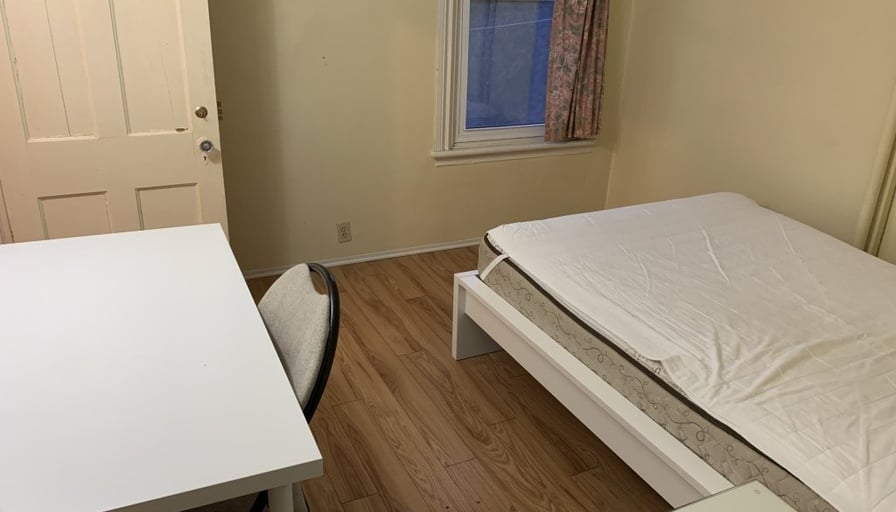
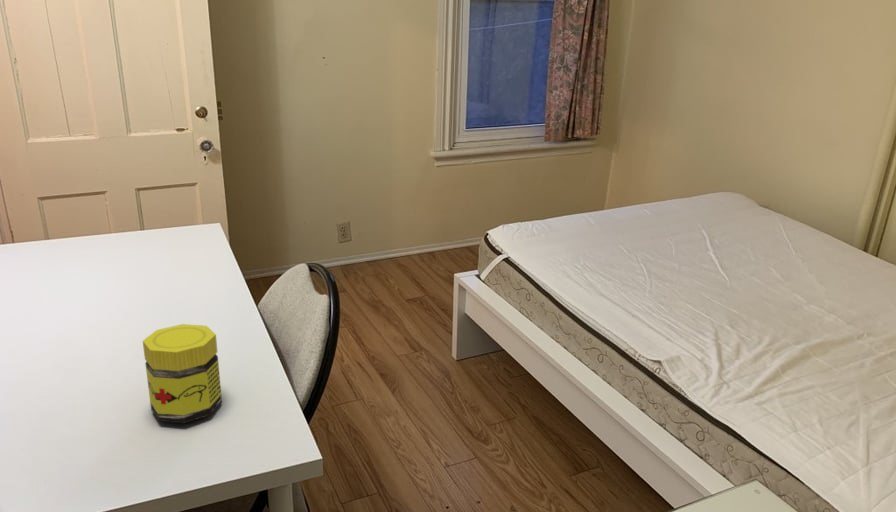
+ jar (183, 373)
